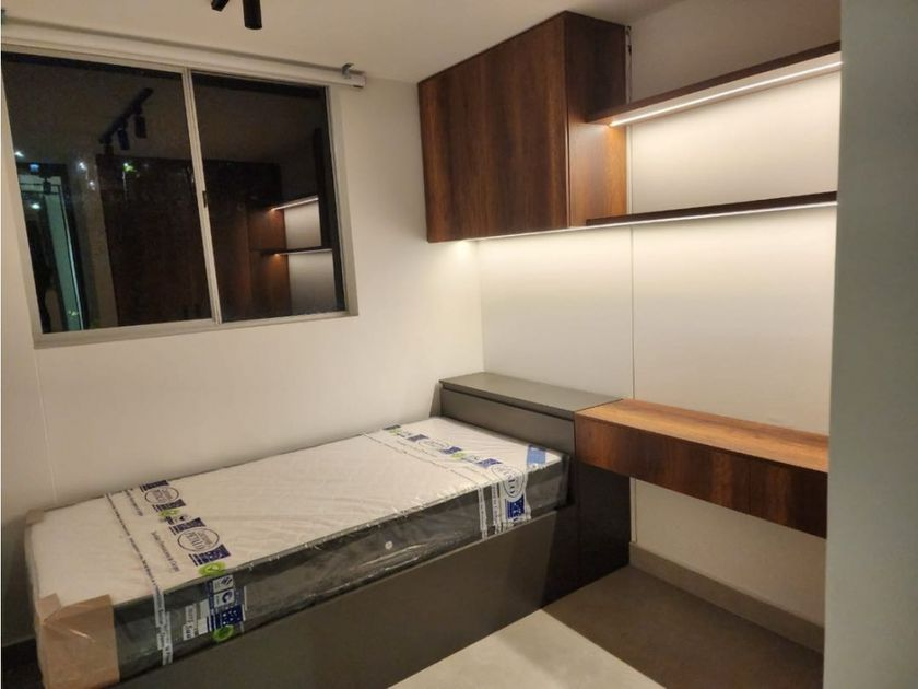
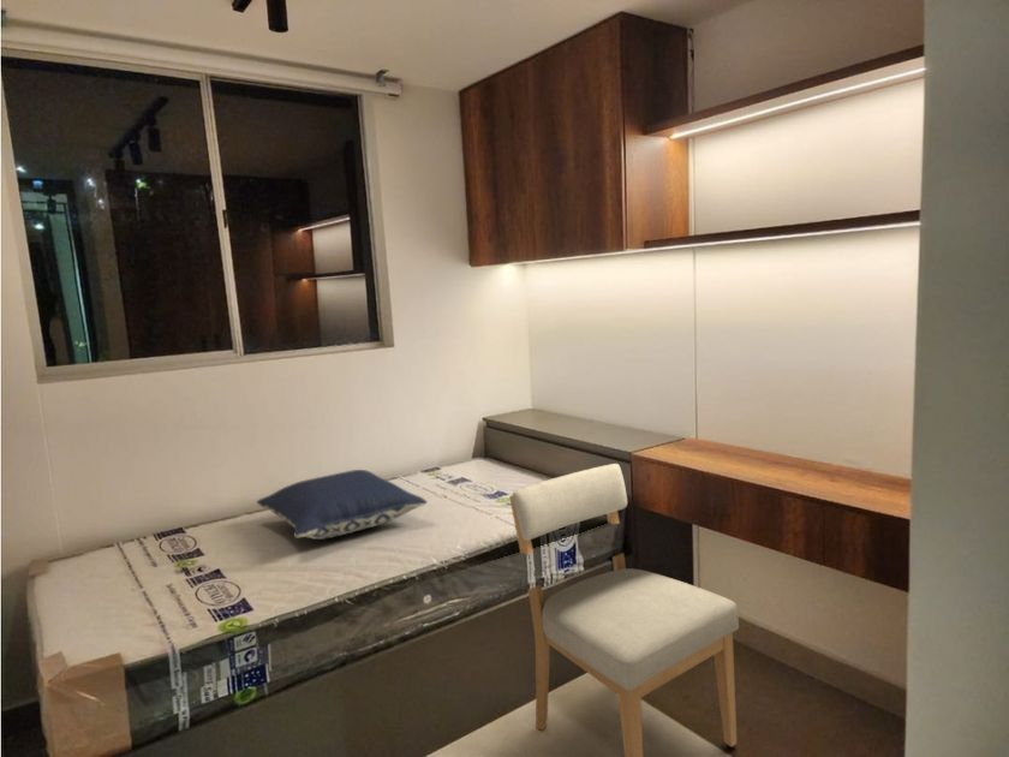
+ chair (619, 613)
+ pillow (339, 501)
